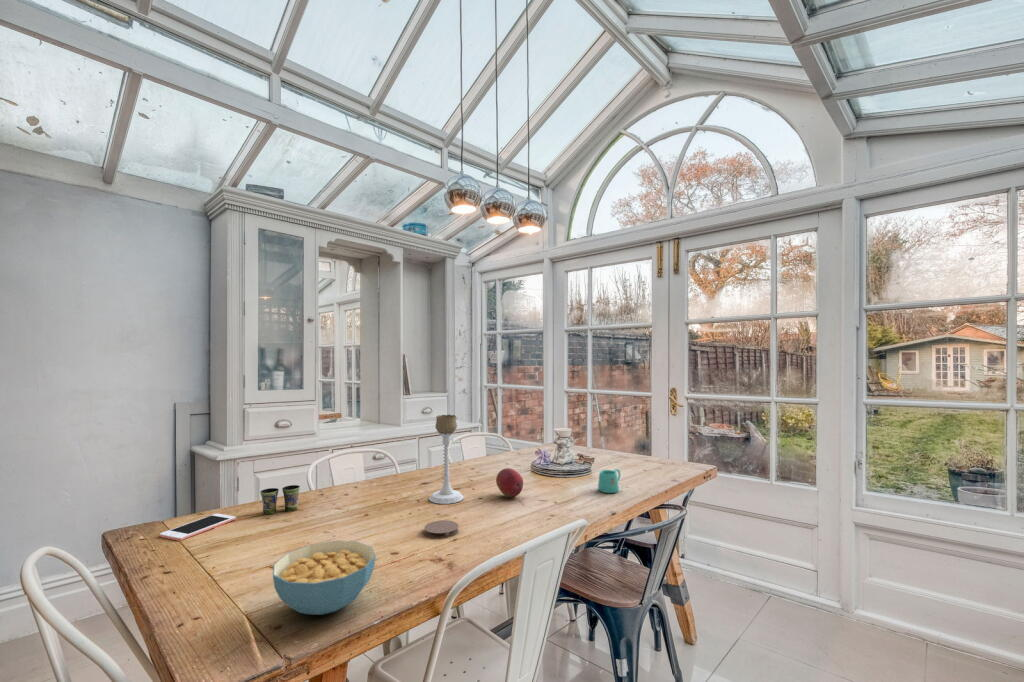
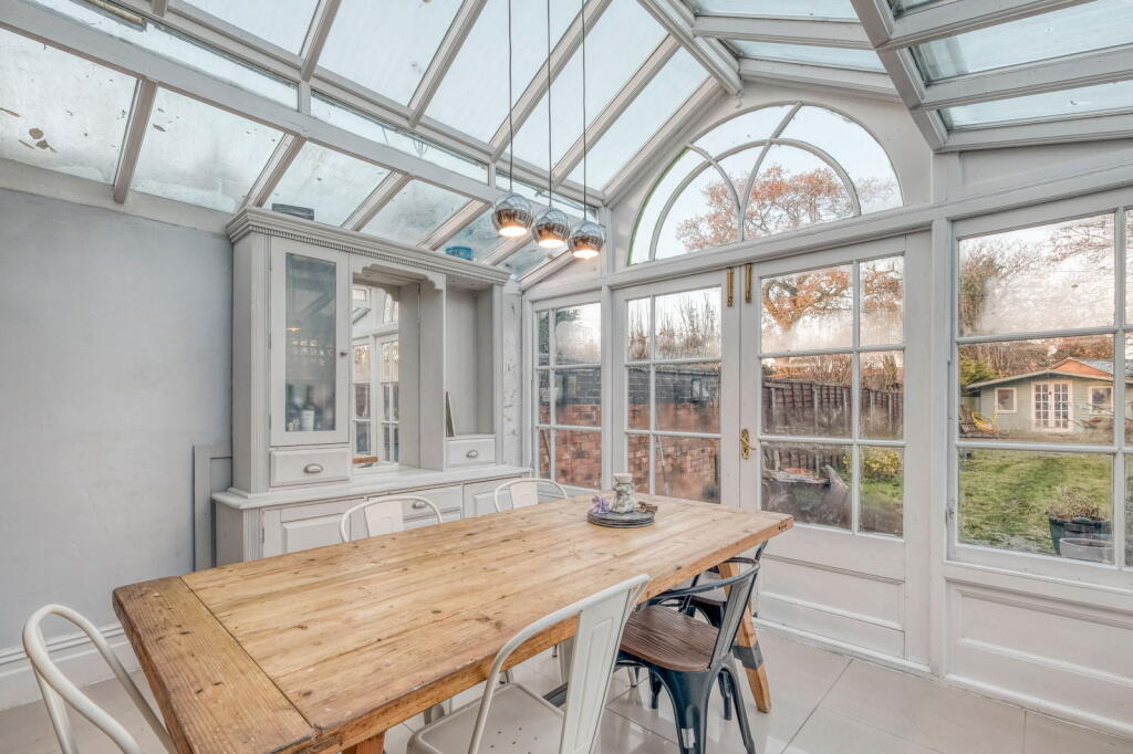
- mug (611, 479)
- cup (276, 500)
- coaster (441, 528)
- candle holder (446, 457)
- cereal bowl (325, 583)
- cell phone (199, 526)
- fruit (509, 482)
